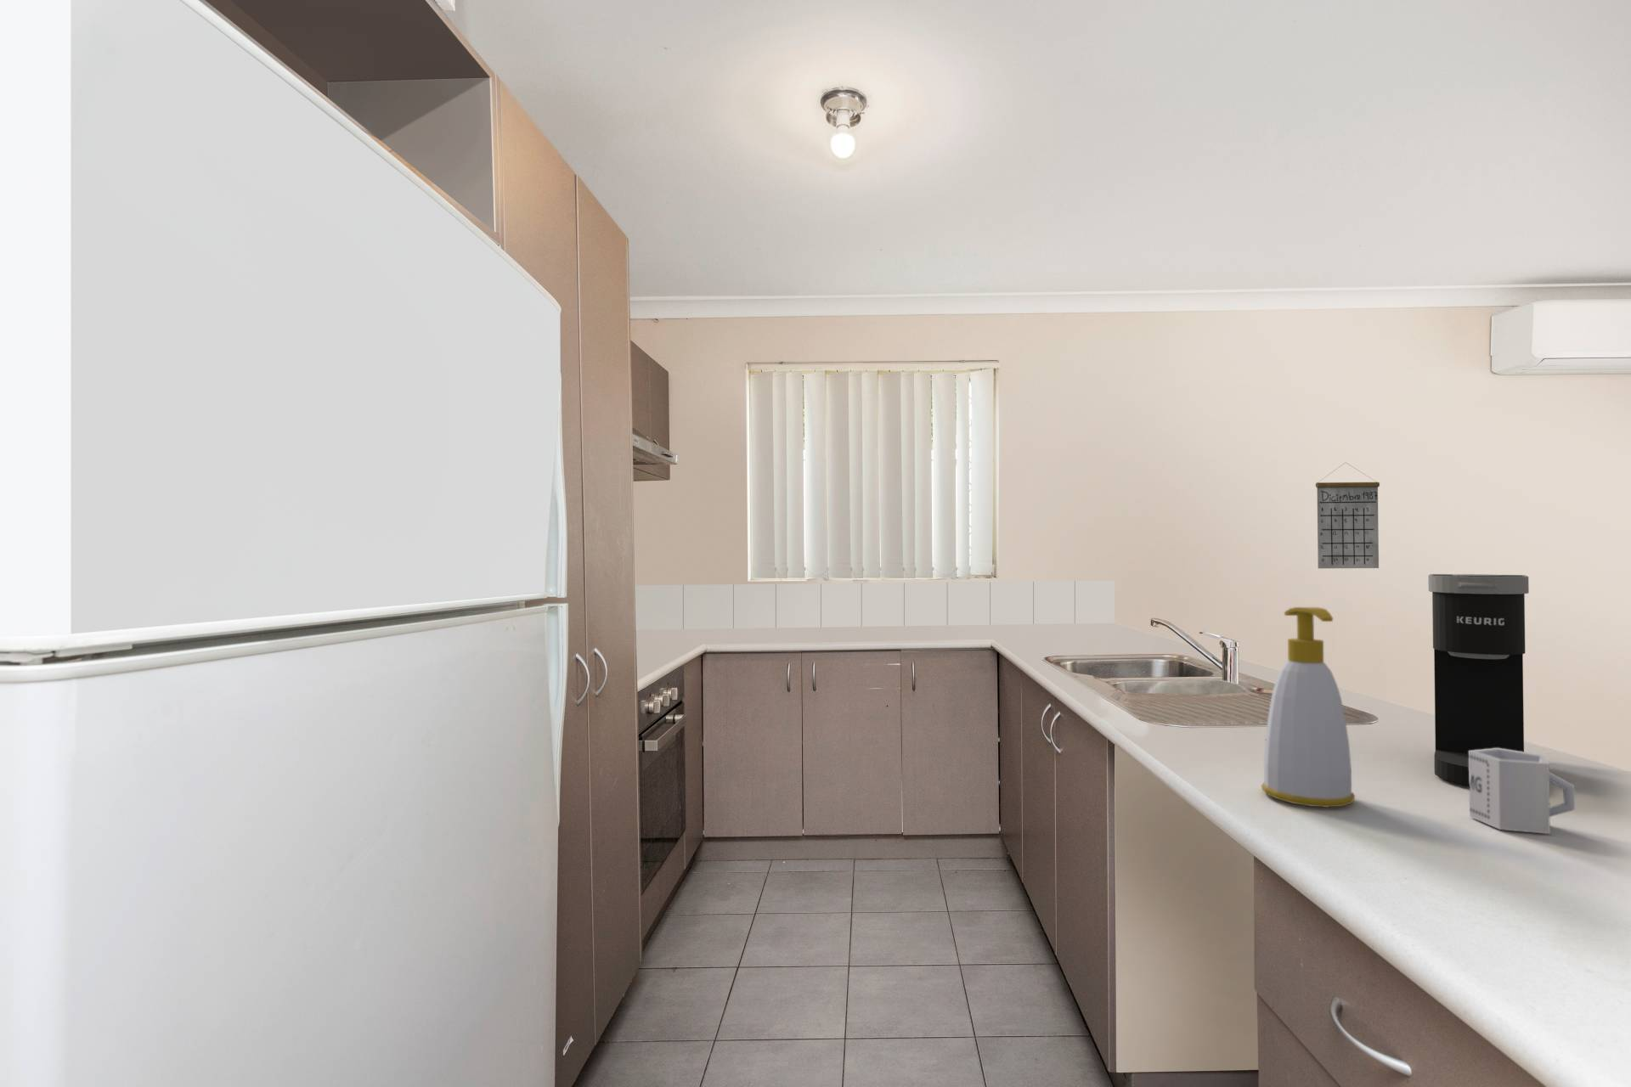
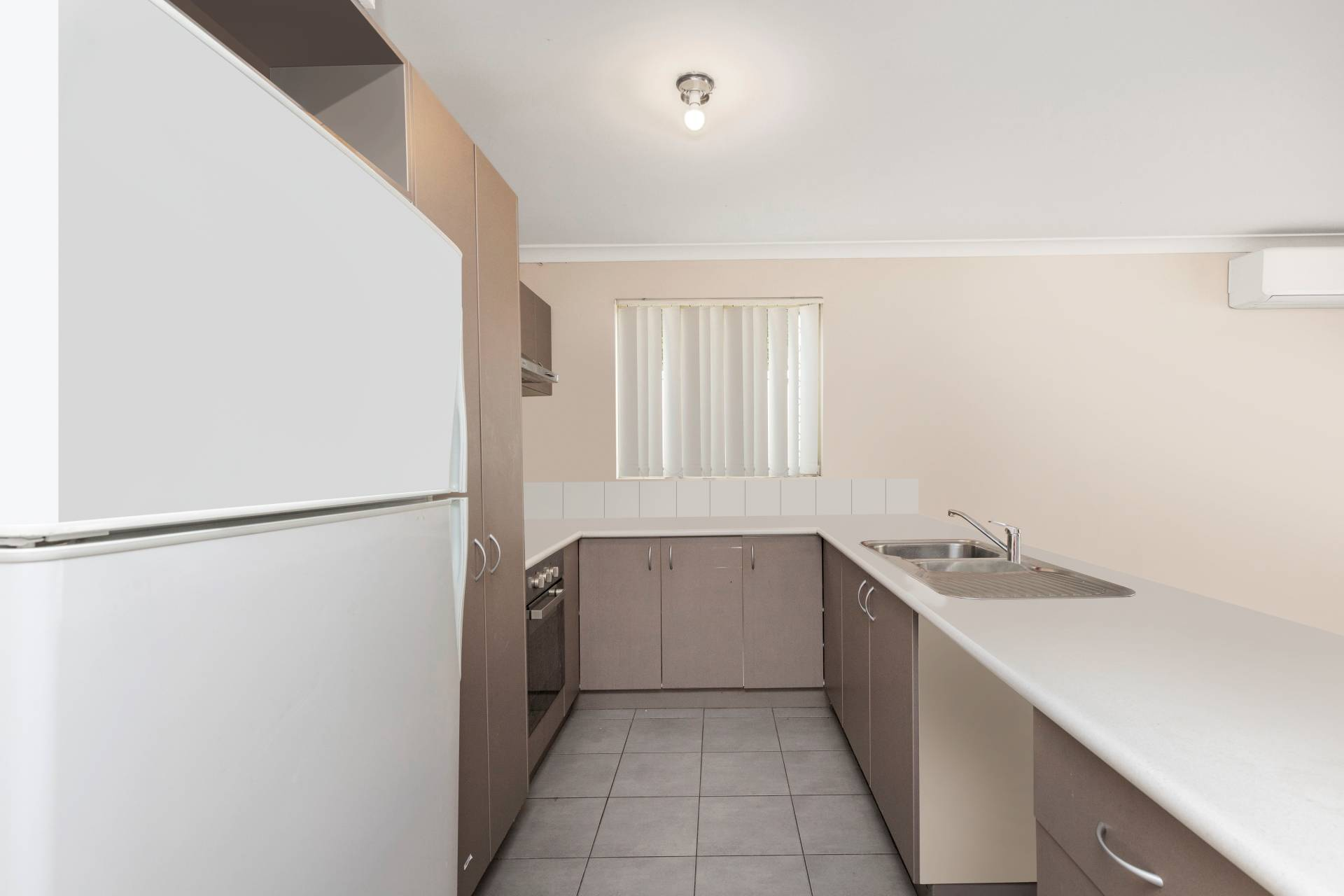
- coffee maker (1477, 671)
- soap bottle (1307, 701)
- calendar (1347, 514)
- cup (1519, 790)
